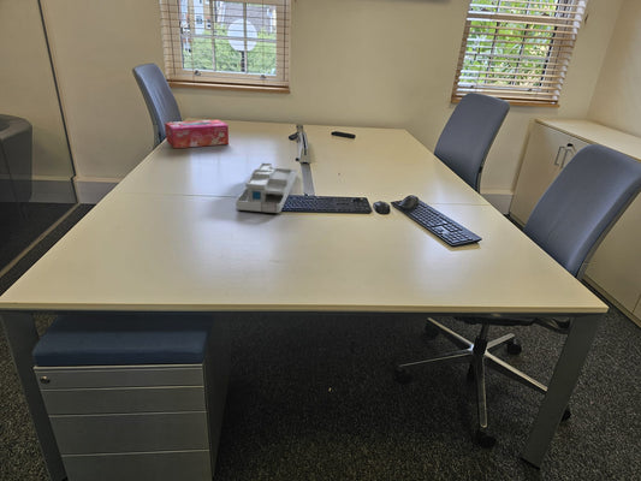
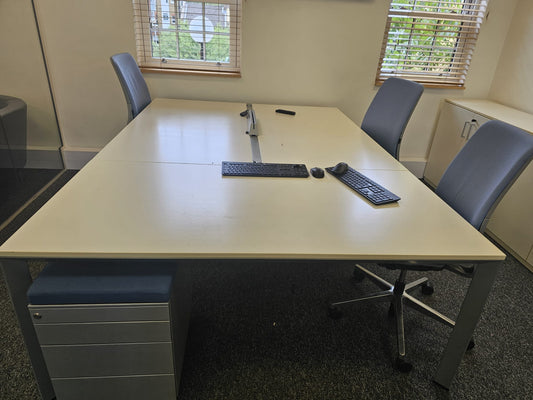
- tissue box (196, 132)
- desk organizer (269, 180)
